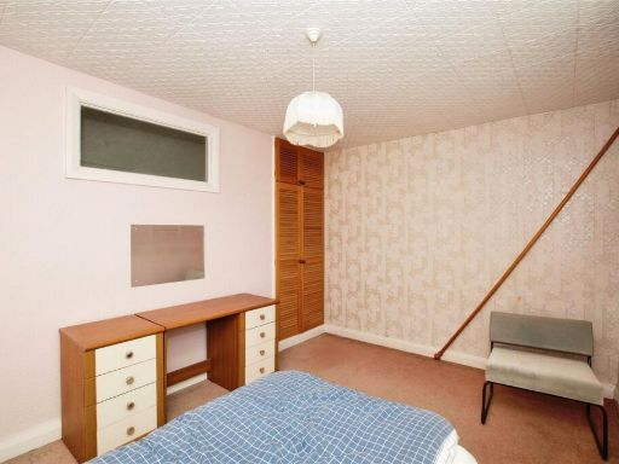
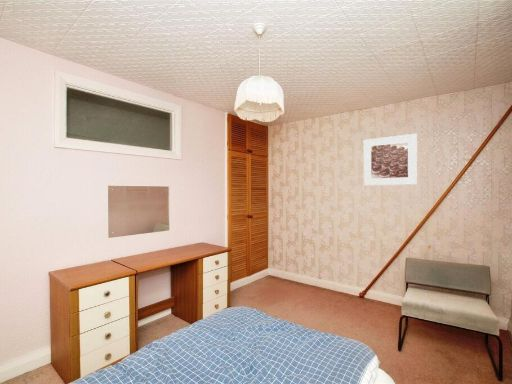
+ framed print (388, 161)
